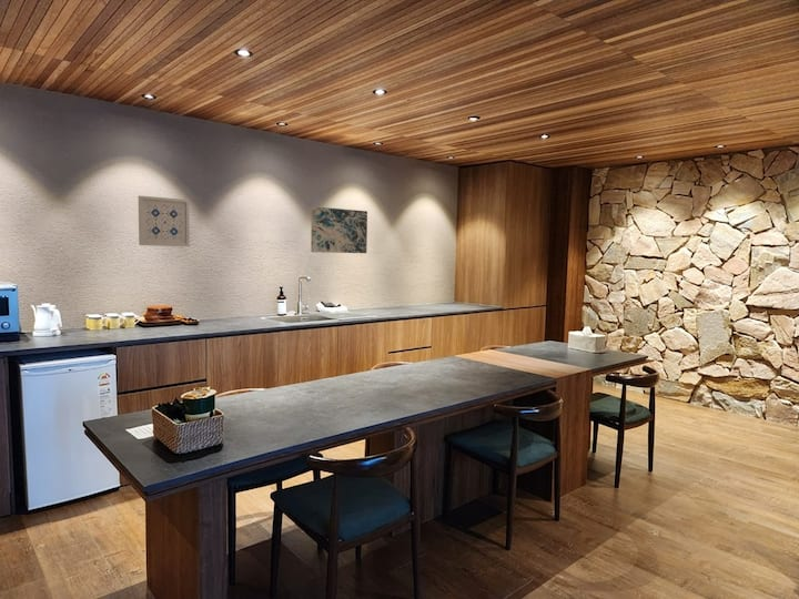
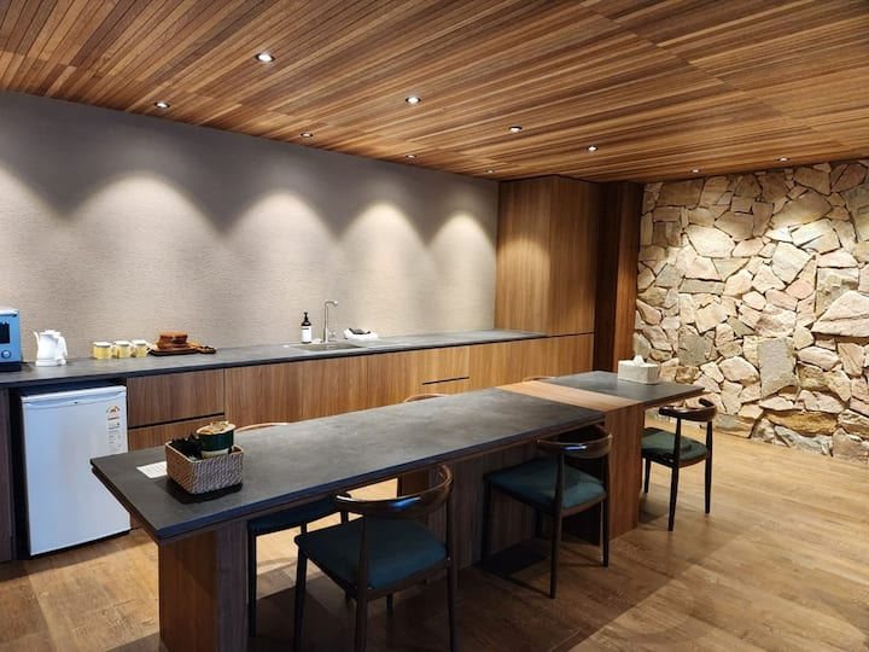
- wall art (164, 222)
- wall art (340, 231)
